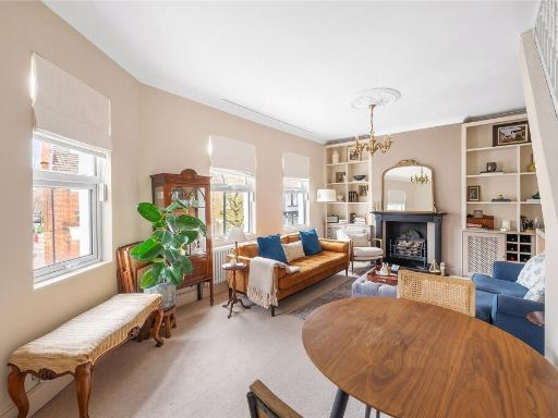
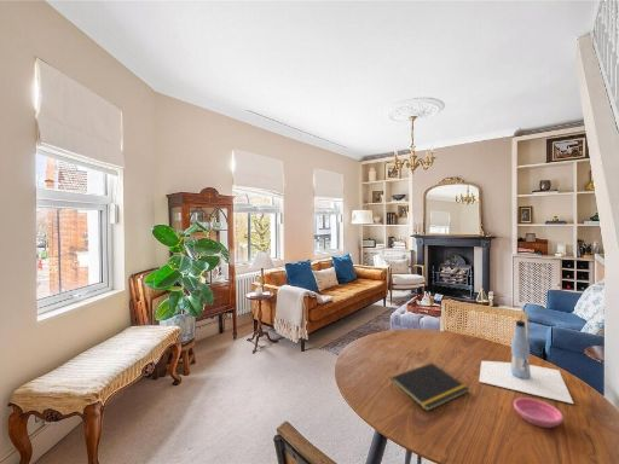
+ saucer (537, 413)
+ notepad (429, 384)
+ bottle (520, 348)
